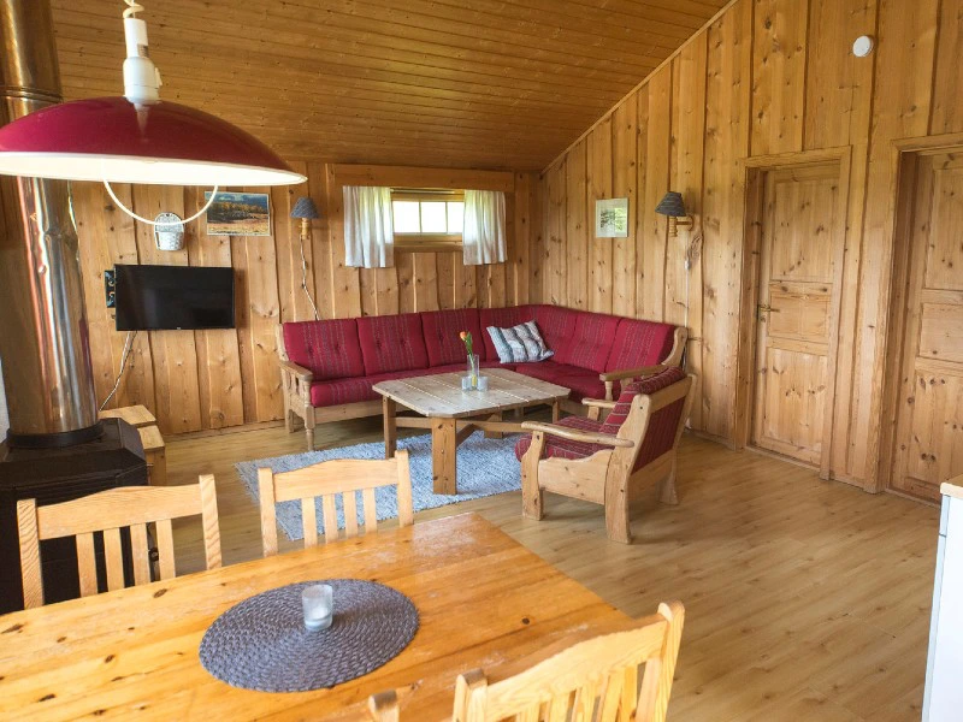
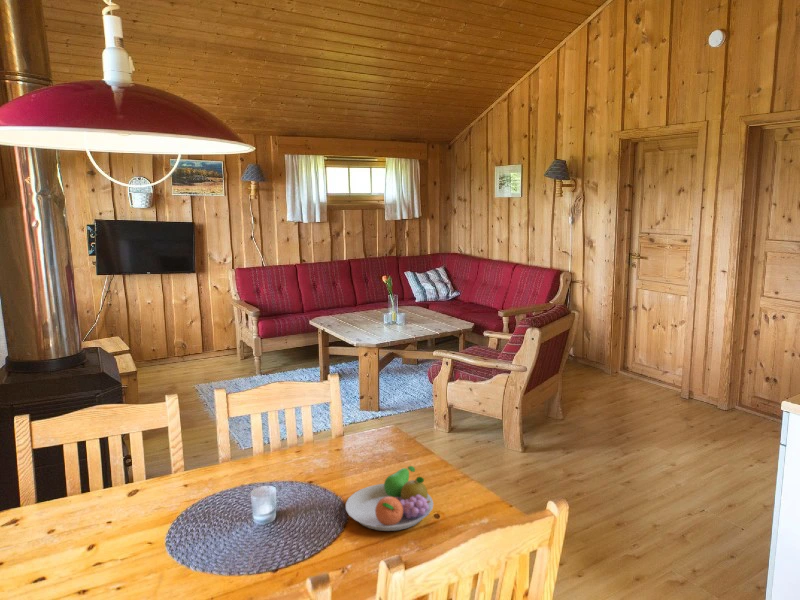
+ fruit bowl (392, 494)
